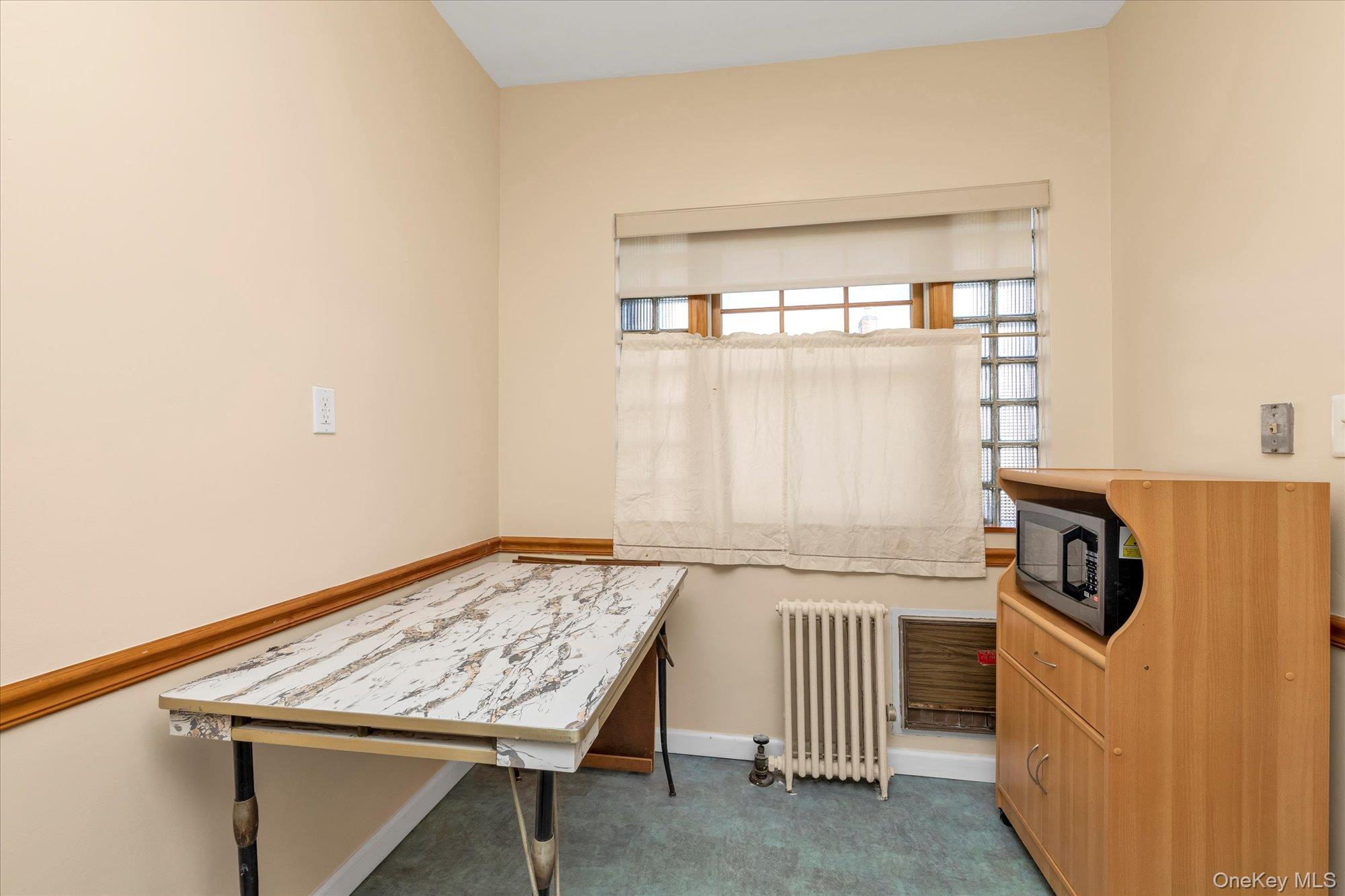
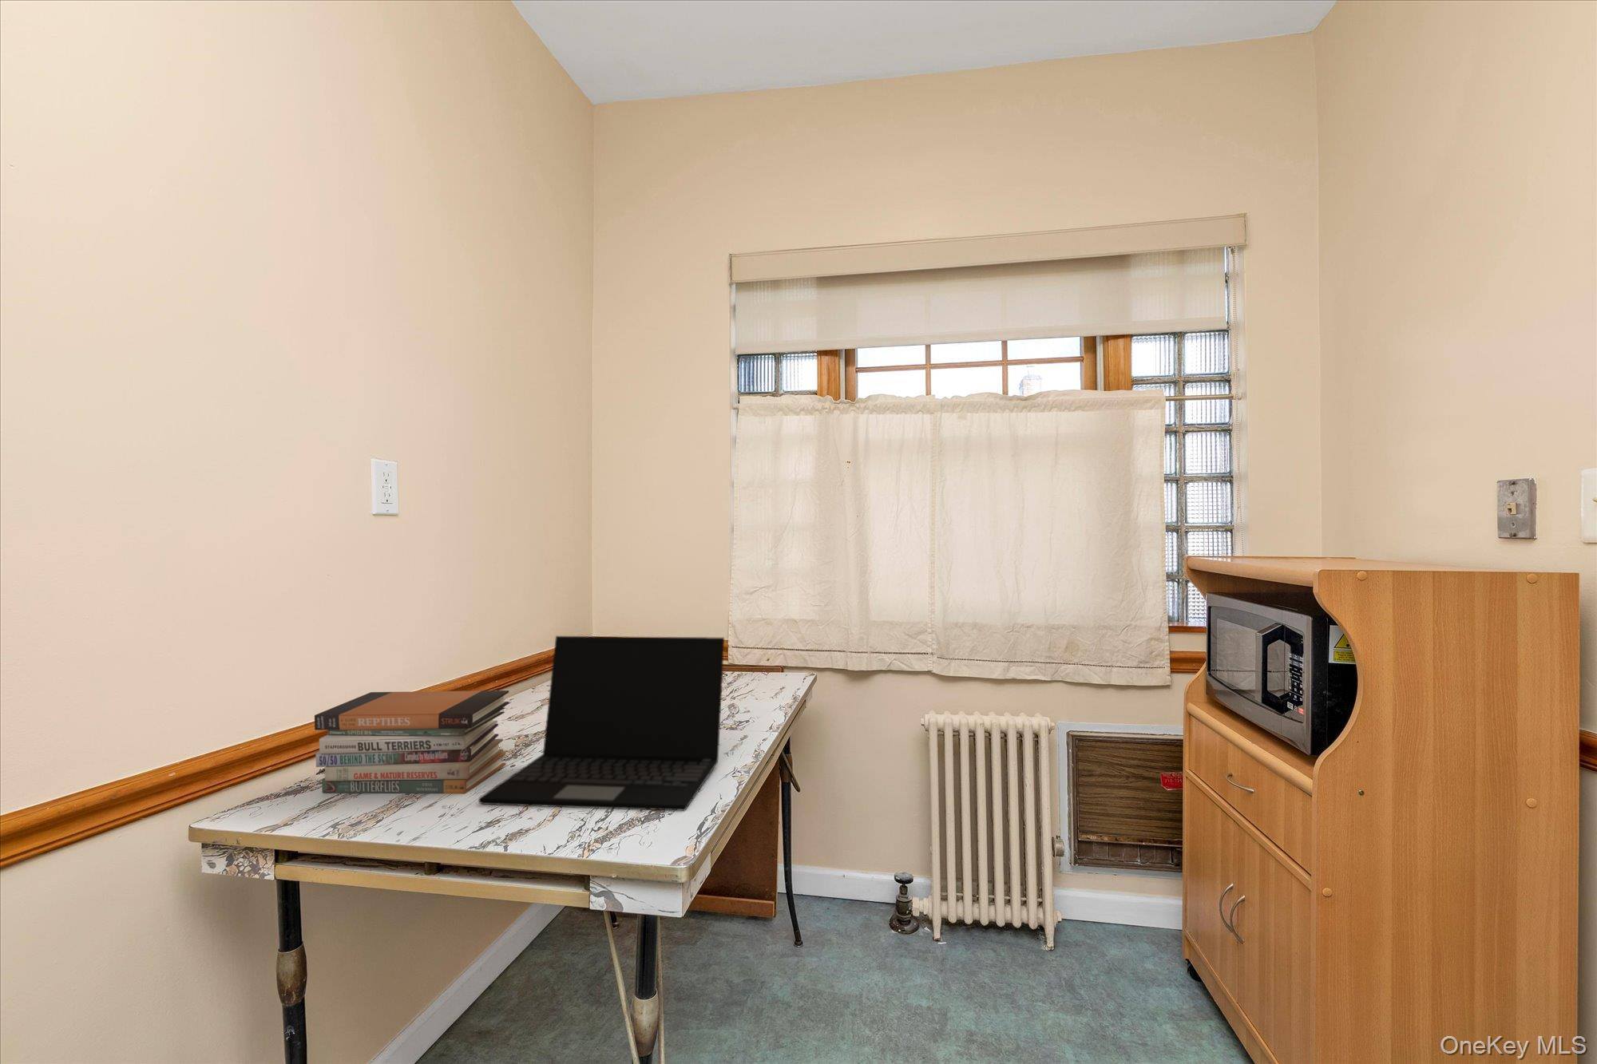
+ book stack (416, 740)
+ laptop (613, 712)
